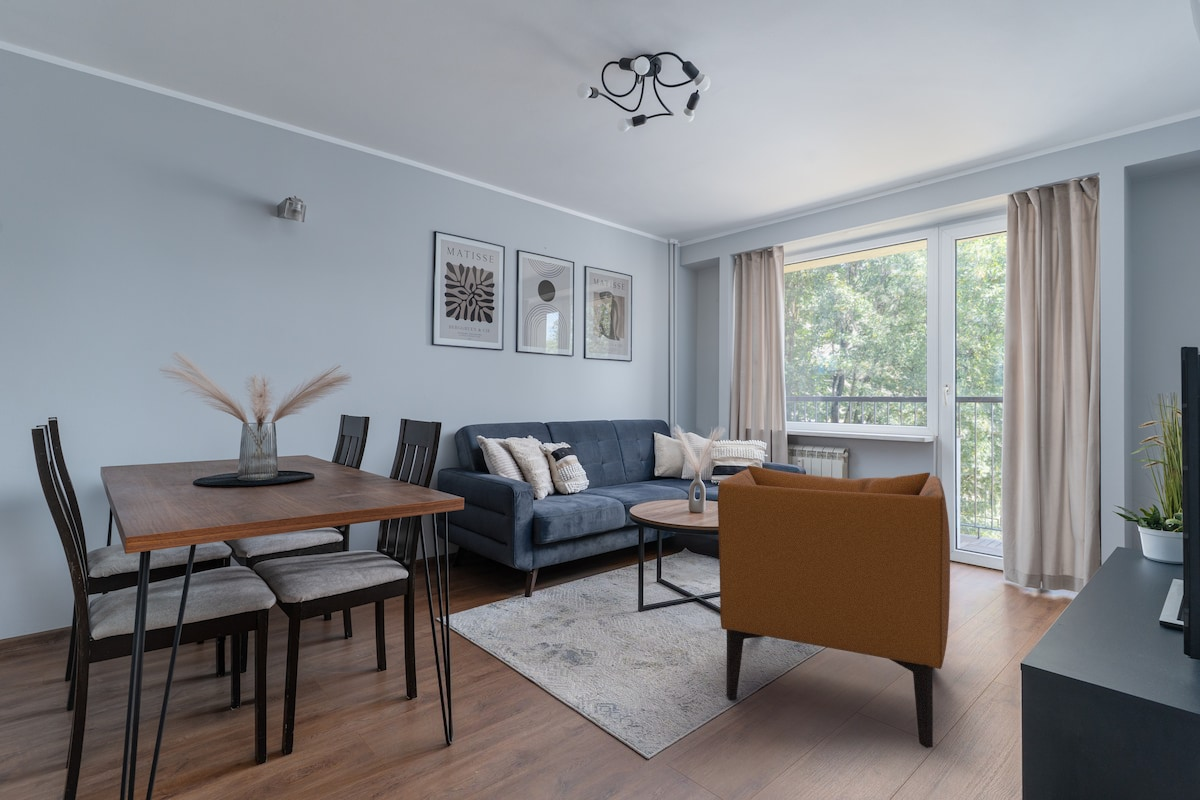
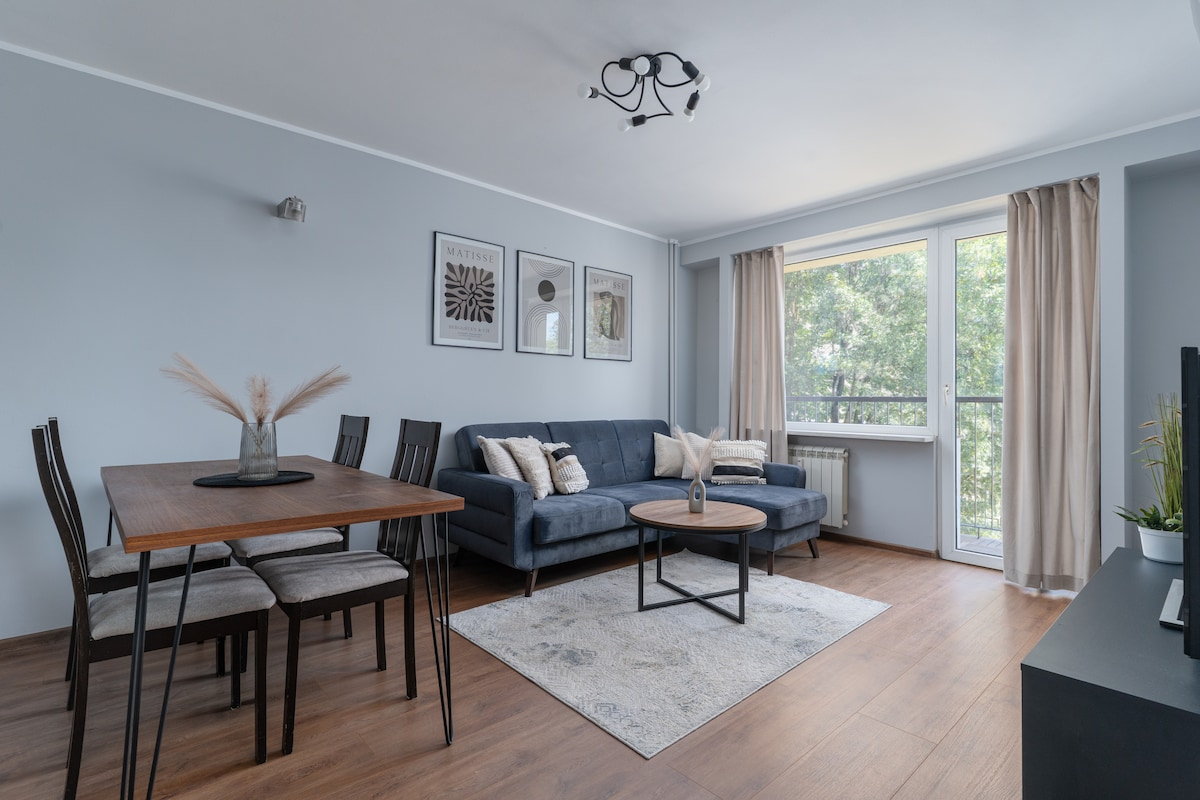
- armchair (831, 572)
